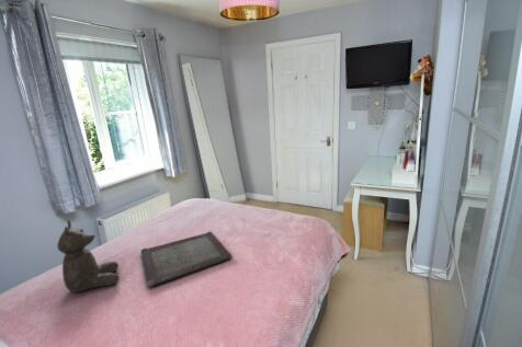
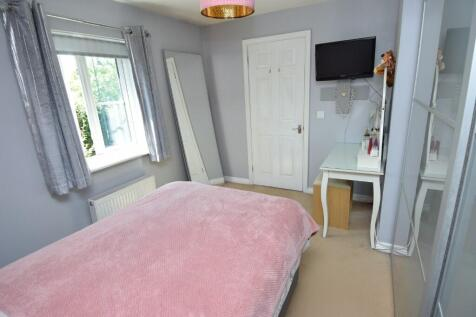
- teddy bear (88, 252)
- serving tray (184, 254)
